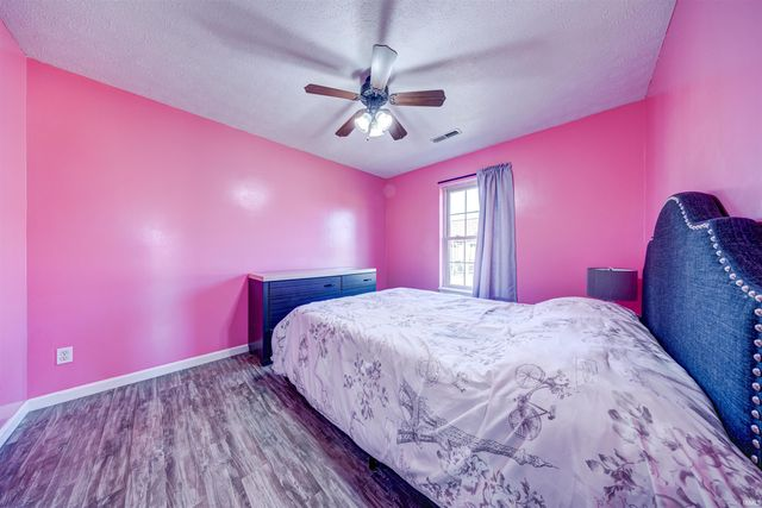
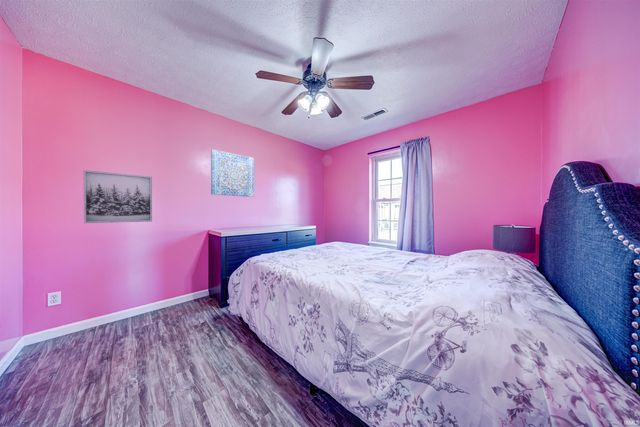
+ wall art (120, 198)
+ wall art (233, 174)
